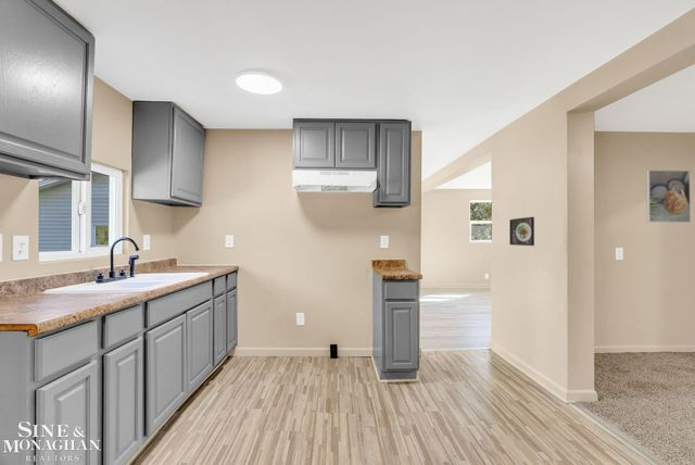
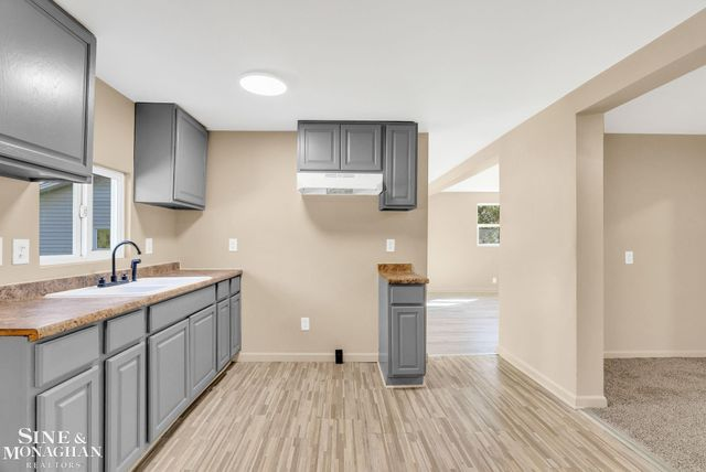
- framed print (520, 231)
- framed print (668, 196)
